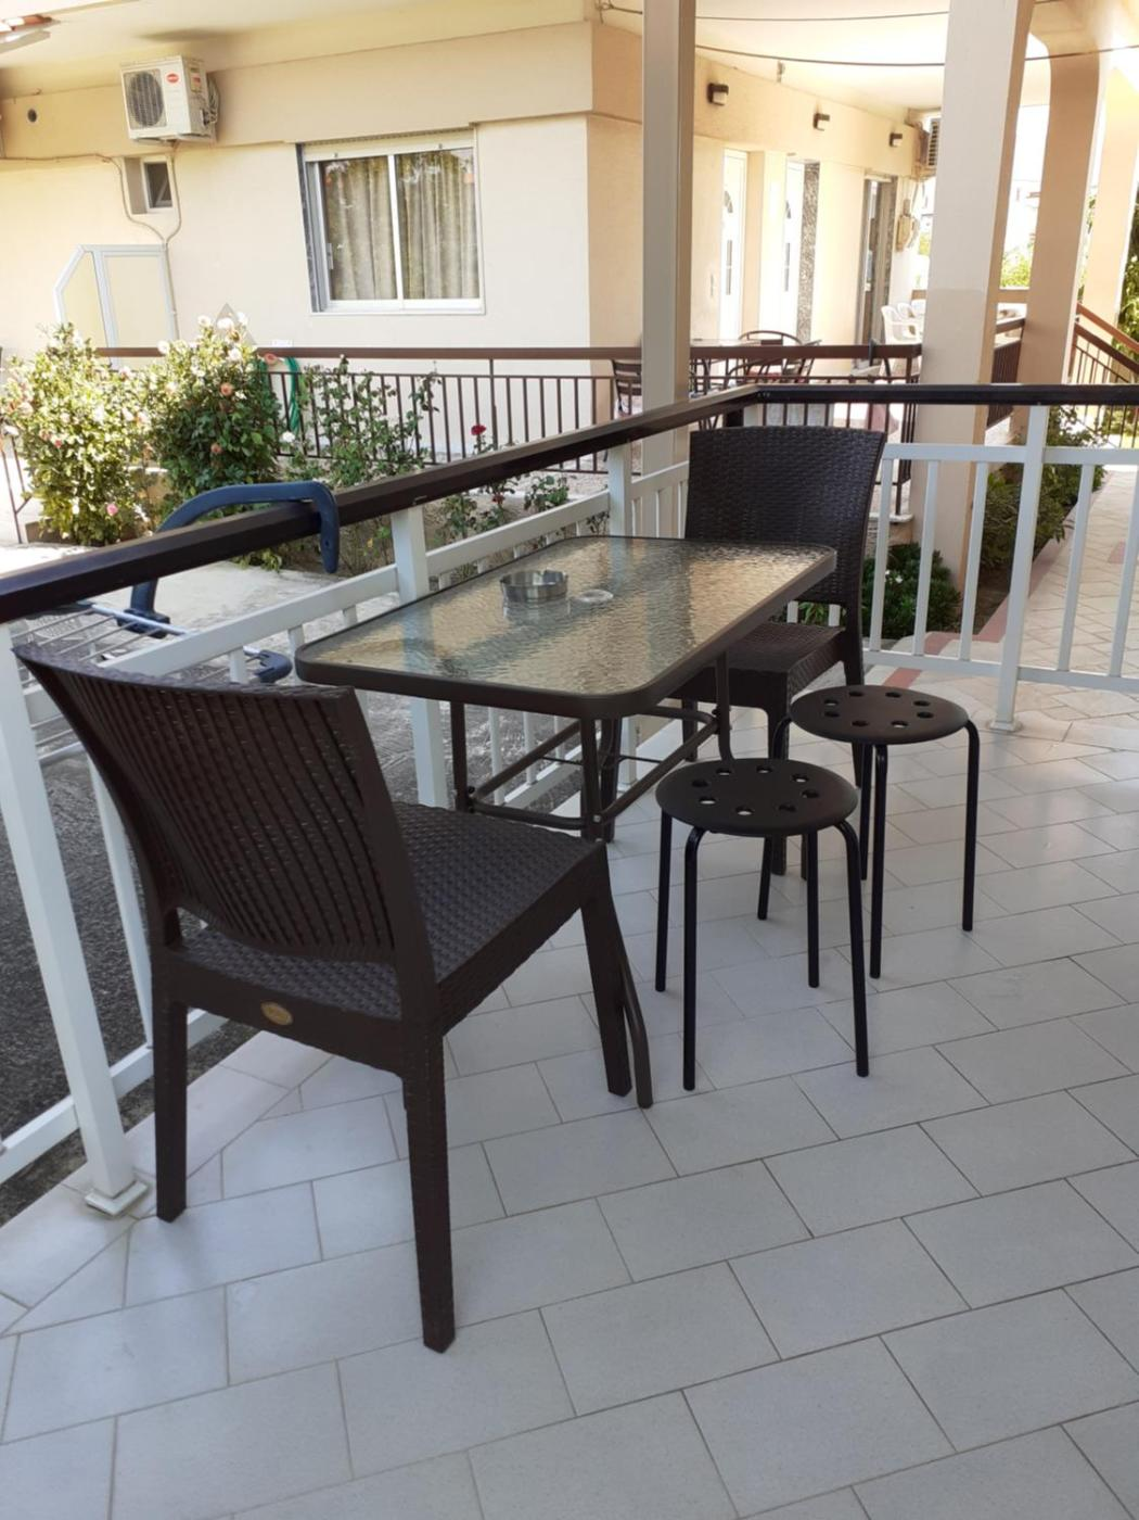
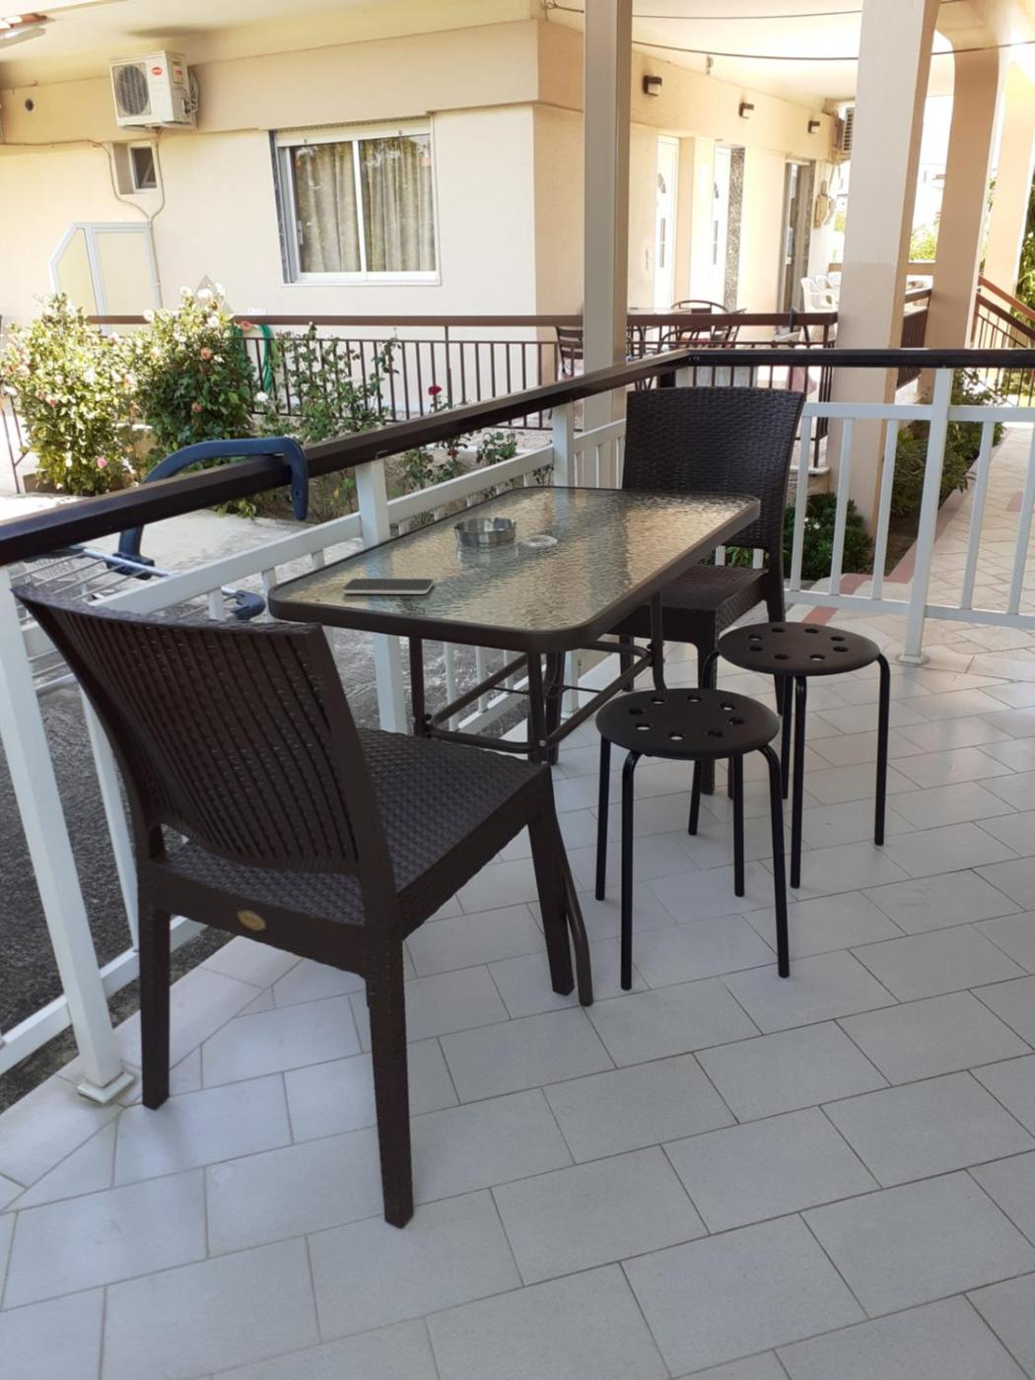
+ smartphone (388, 586)
